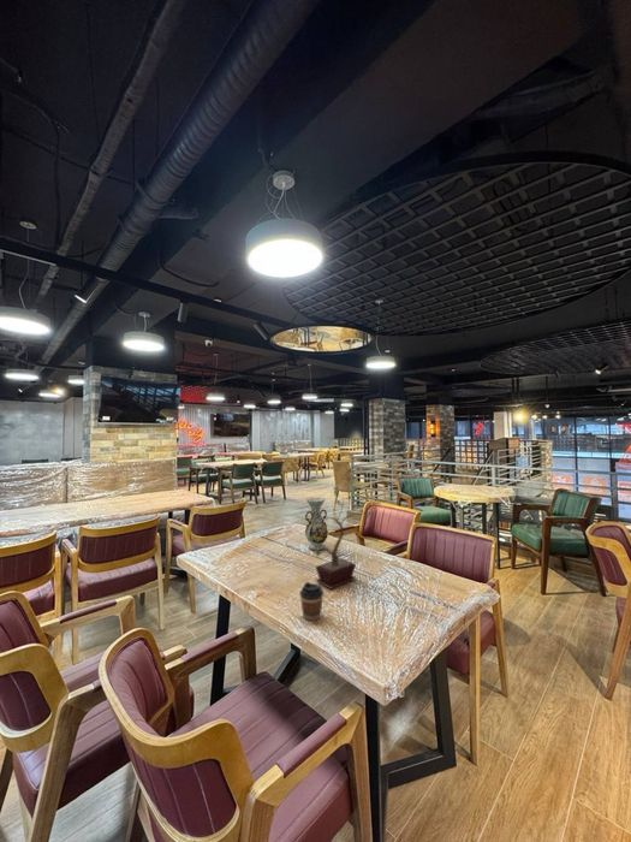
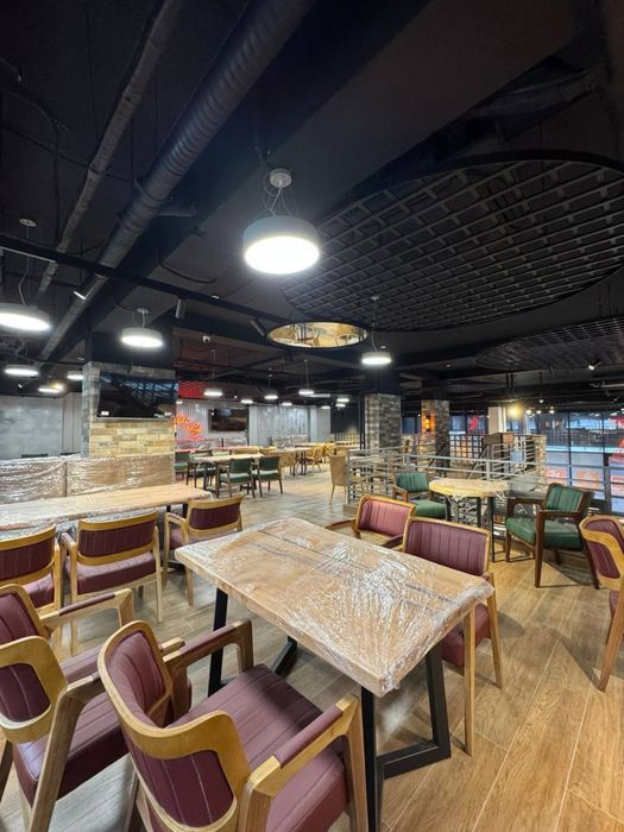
- vase (316, 524)
- coffee cup (311, 600)
- potted plant (343, 532)
